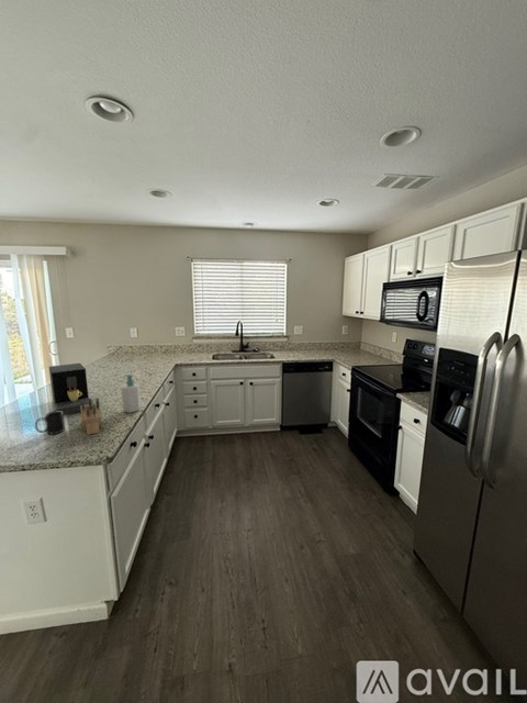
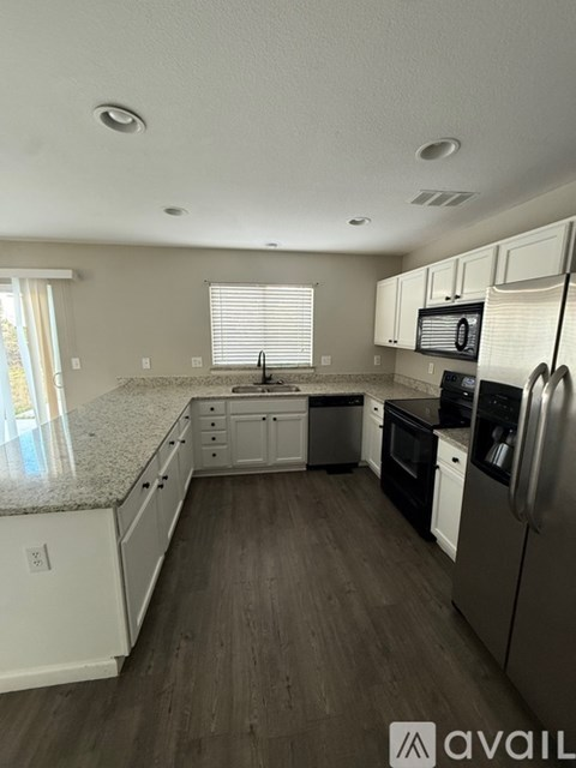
- soap bottle (131, 392)
- mug (49, 423)
- knife block (90, 411)
- coffee maker (69, 387)
